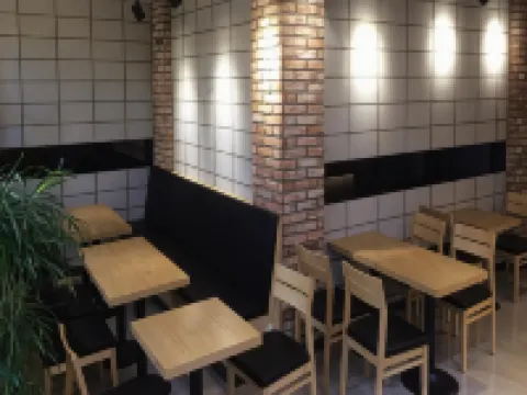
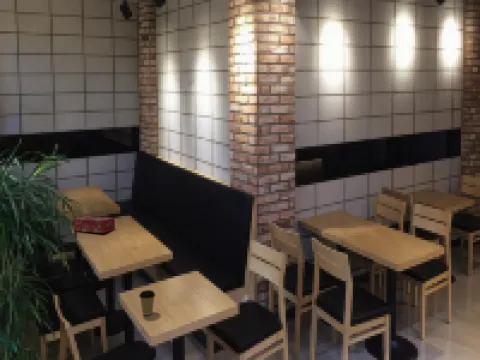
+ tissue box (94, 224)
+ coffee cup (147, 302)
